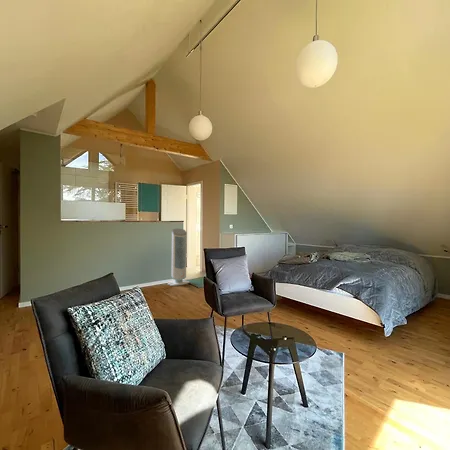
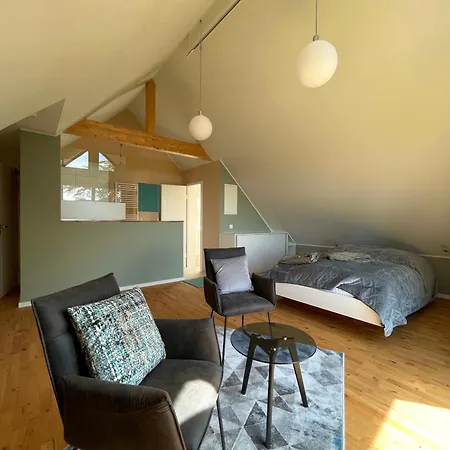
- air purifier (178, 256)
